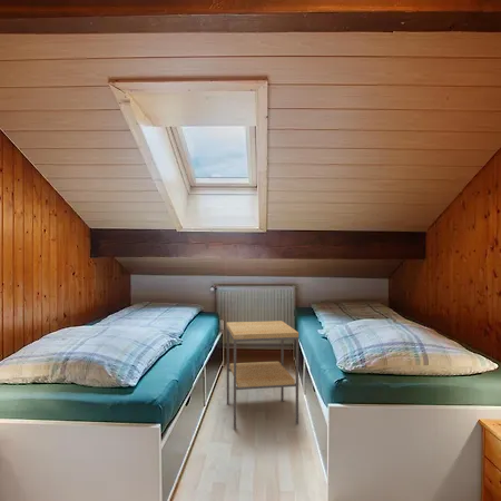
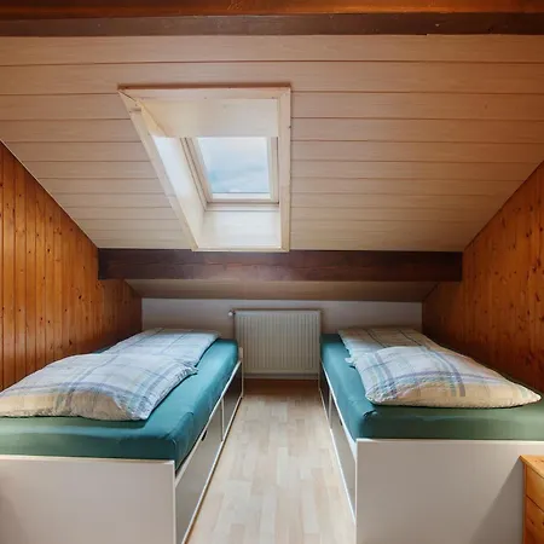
- side table (259, 370)
